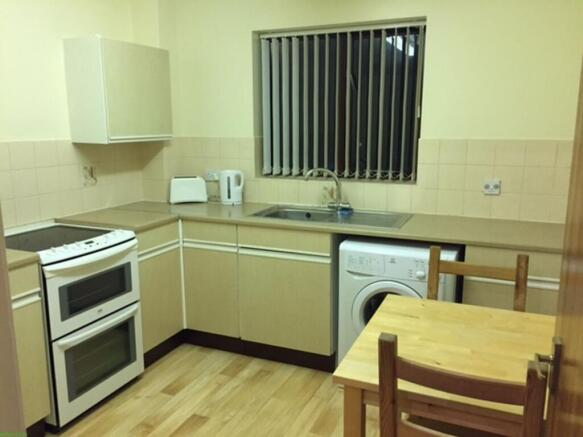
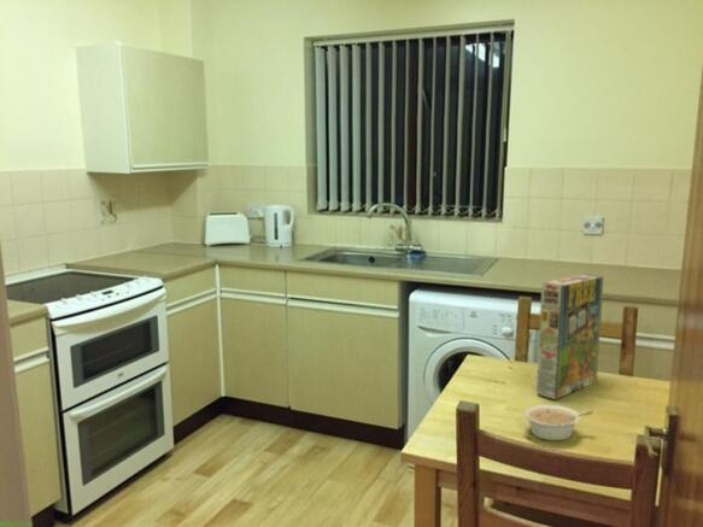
+ legume (553, 421)
+ cereal box (570, 334)
